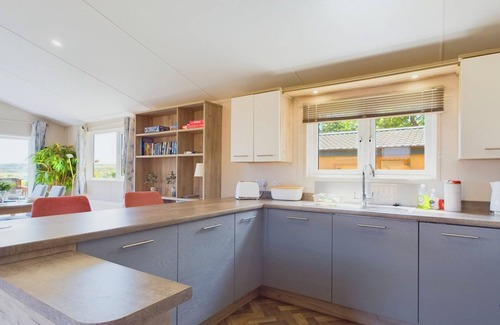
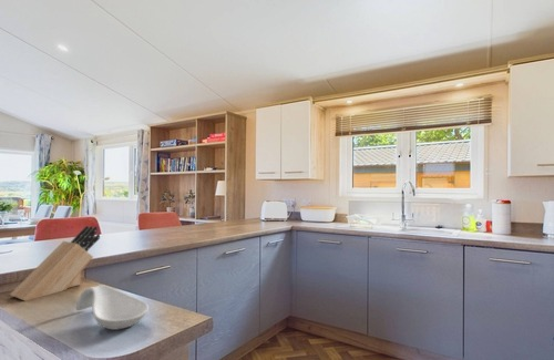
+ spoon rest (107, 305)
+ knife block (60, 258)
